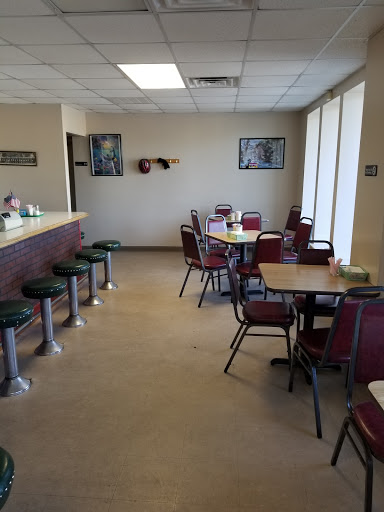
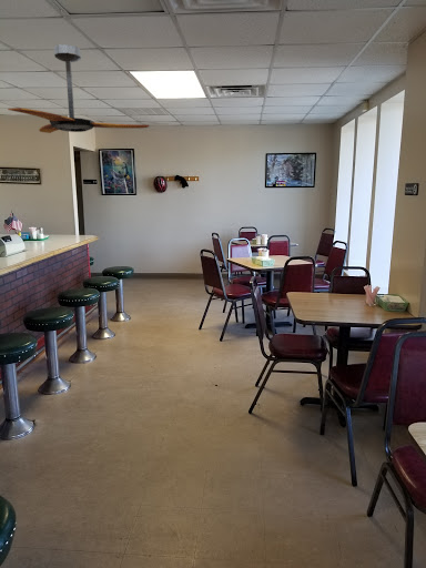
+ ceiling fan (72, 91)
